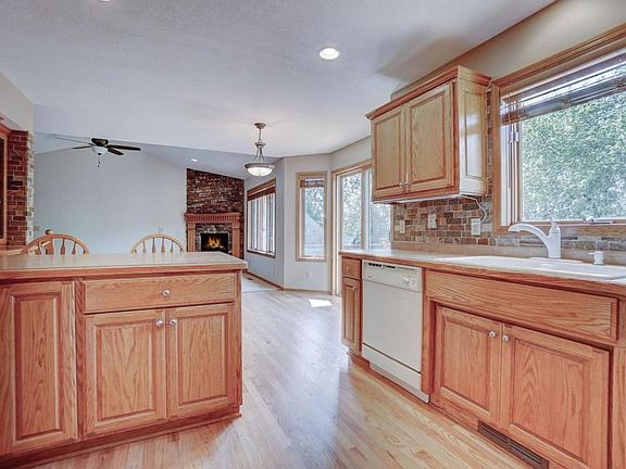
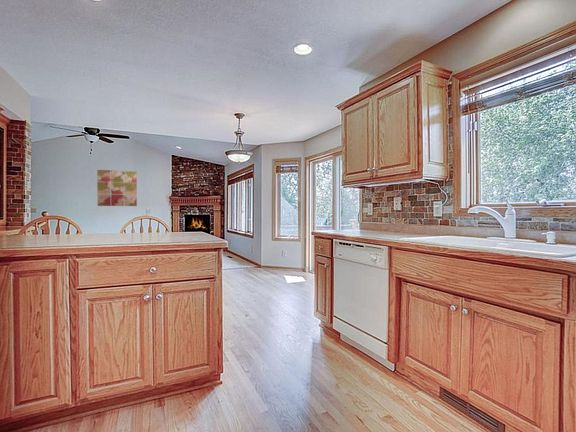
+ wall art (117, 188)
